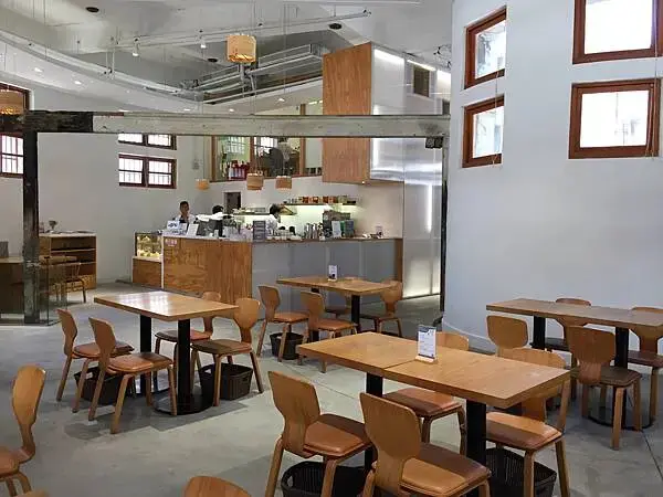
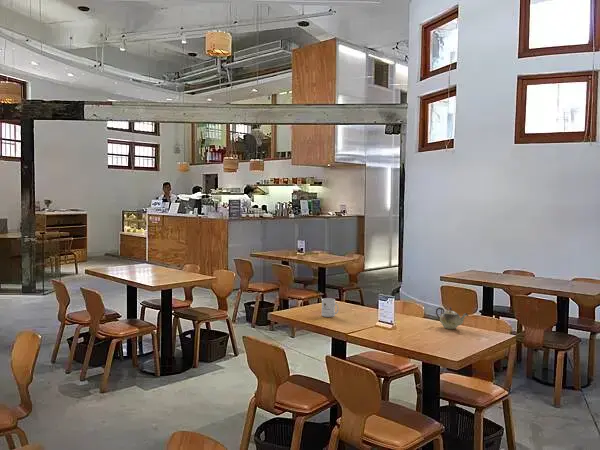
+ mug (330, 307)
+ teapot (451, 317)
